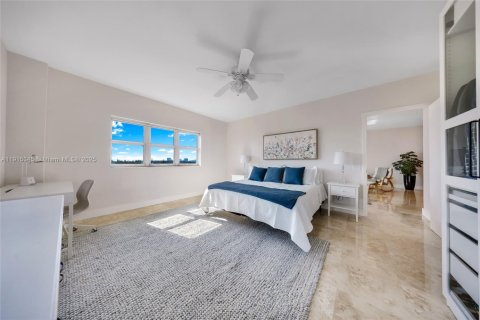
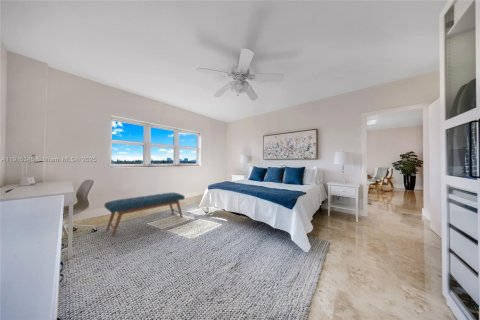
+ bench (148, 208)
